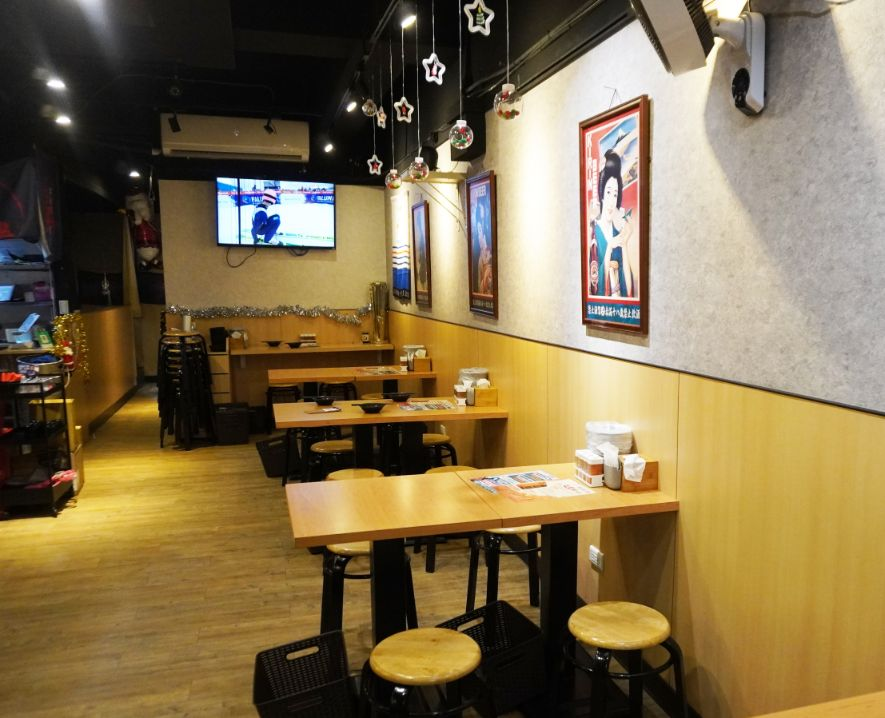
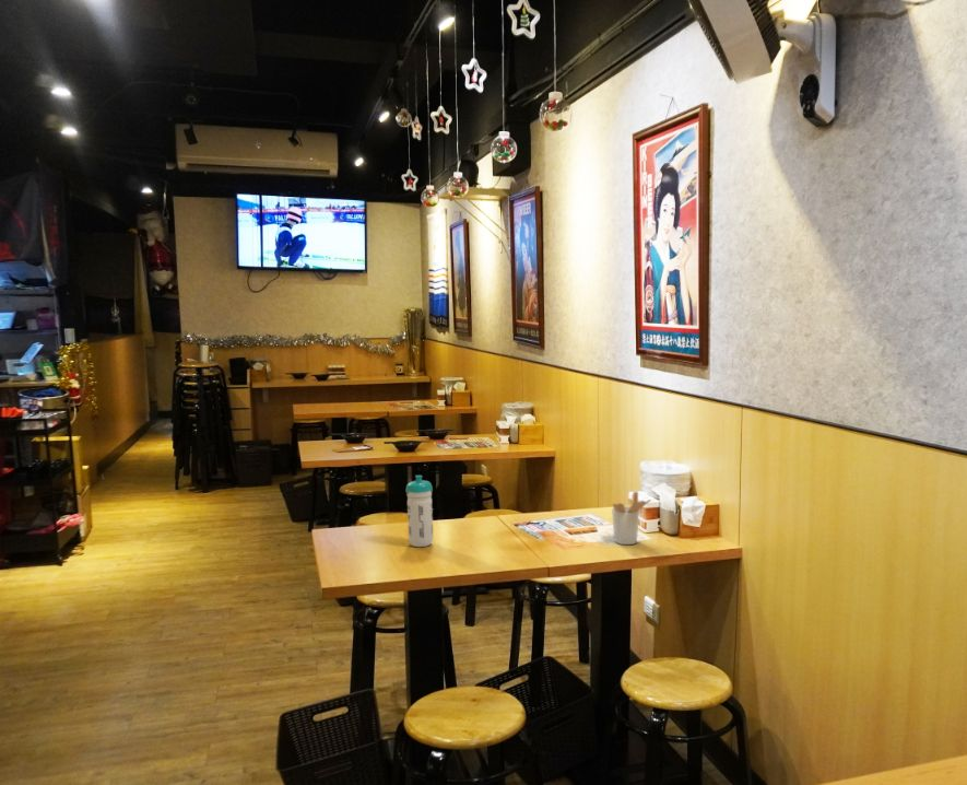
+ utensil holder (630, 518)
+ water bottle (420, 509)
